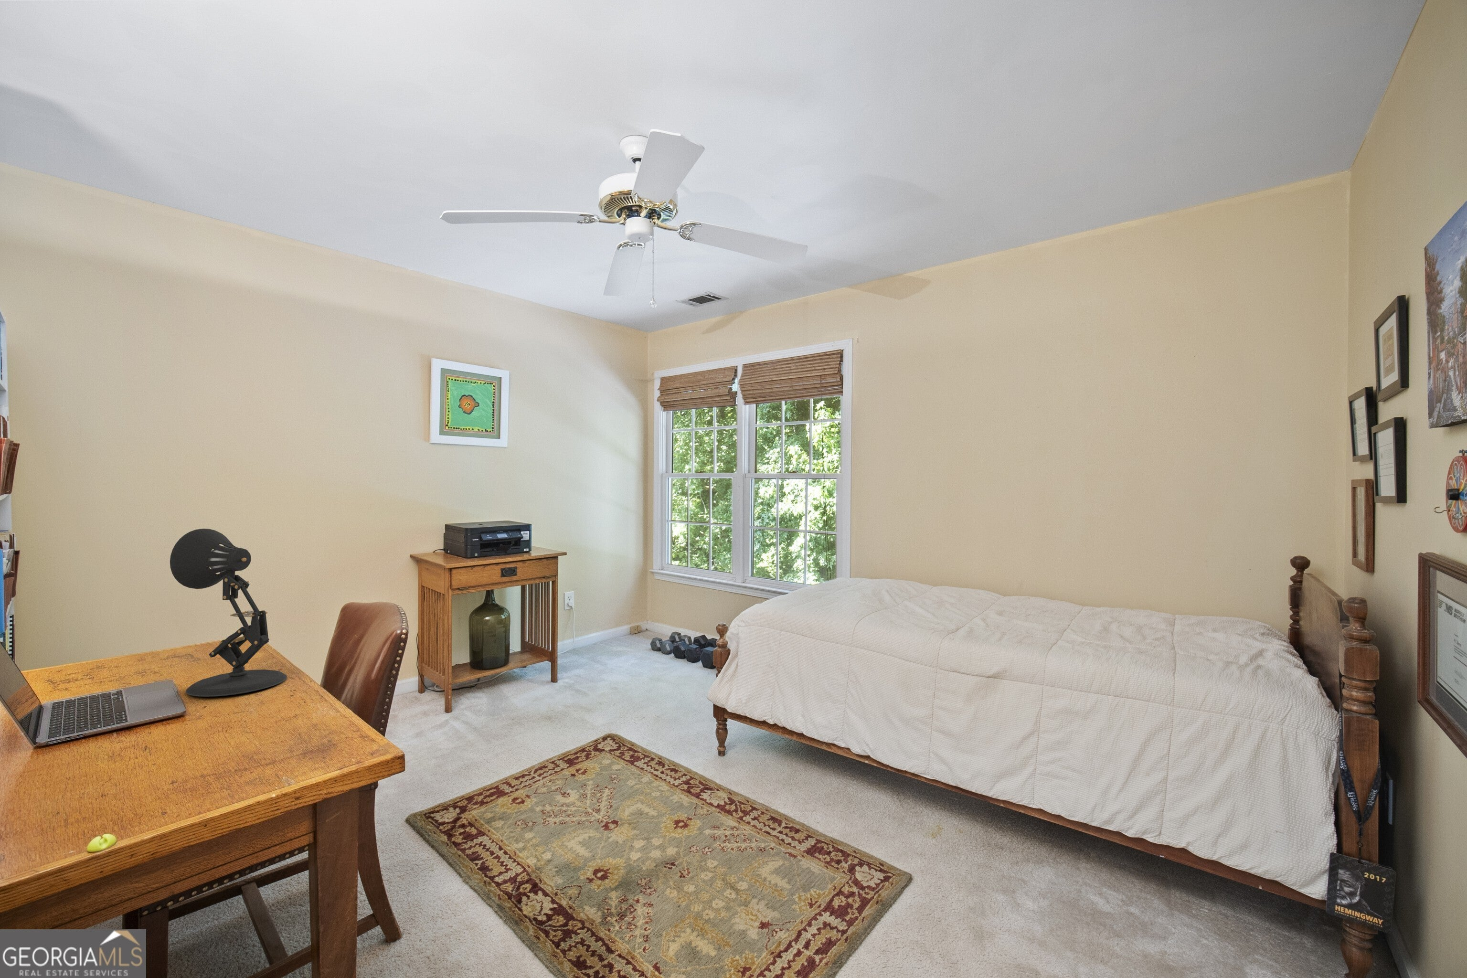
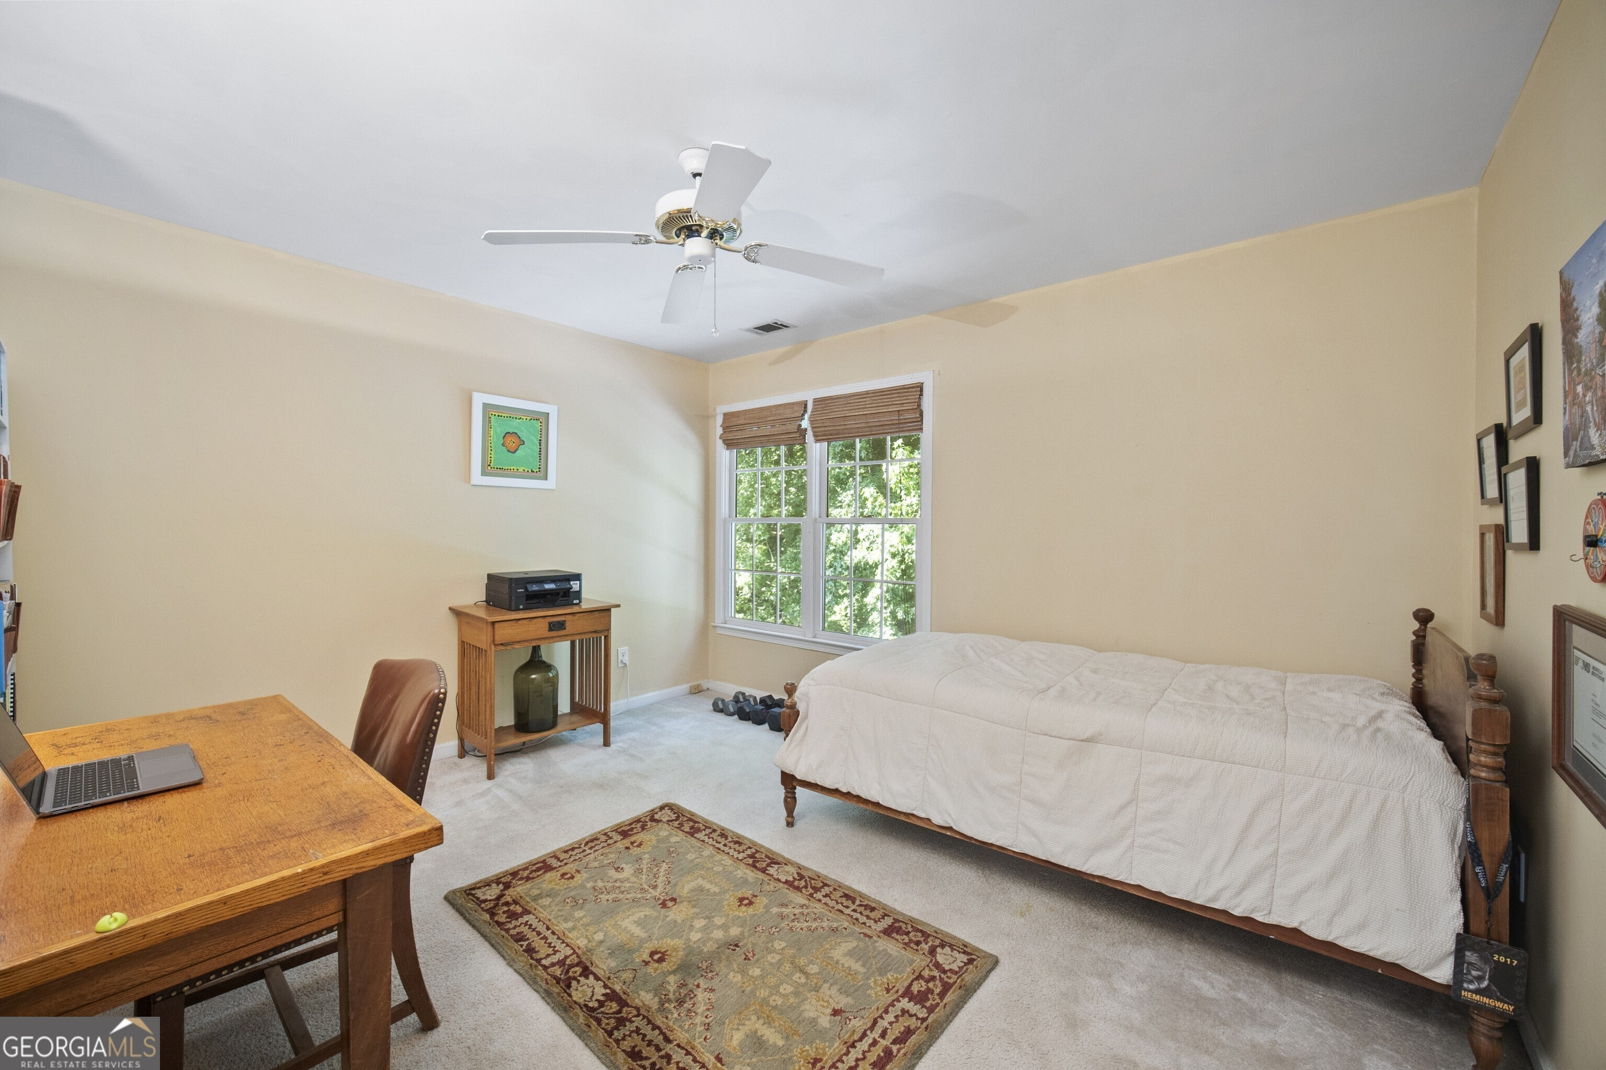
- desk lamp (237, 606)
